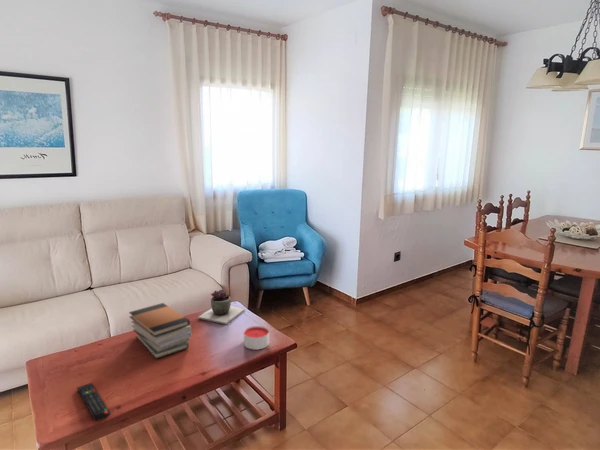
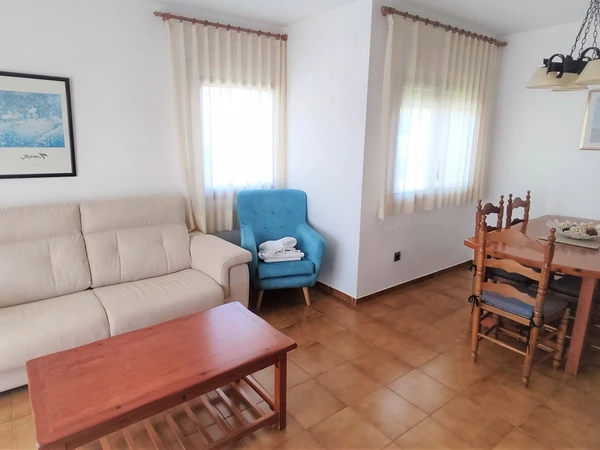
- candle (256, 337)
- book stack (160, 329)
- succulent plant (222, 302)
- remote control (93, 401)
